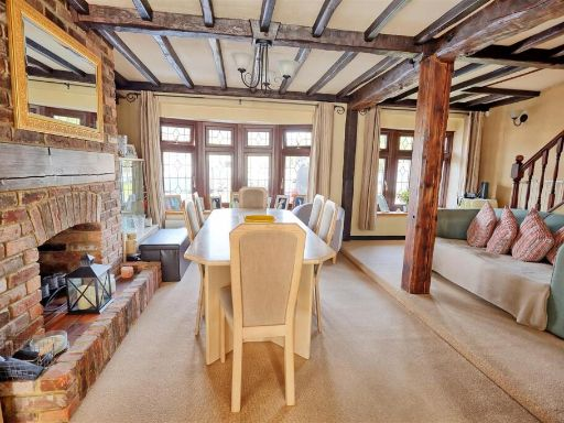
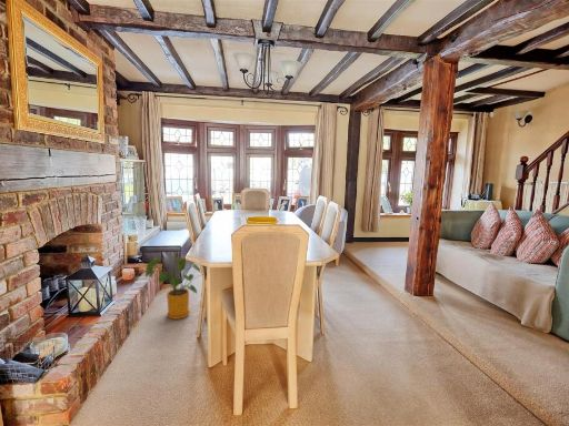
+ house plant (176, 286)
